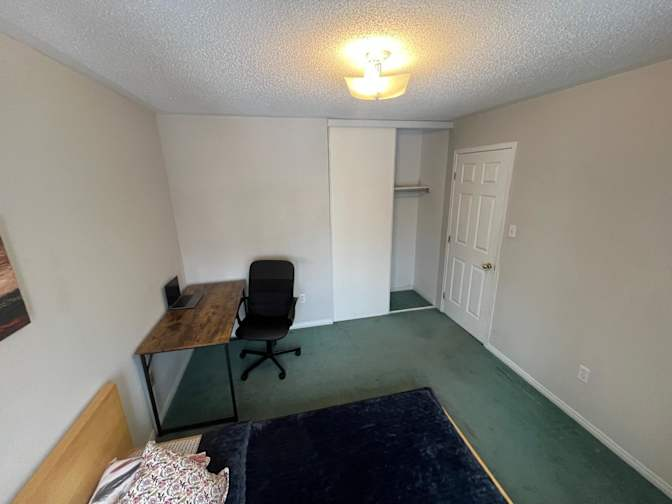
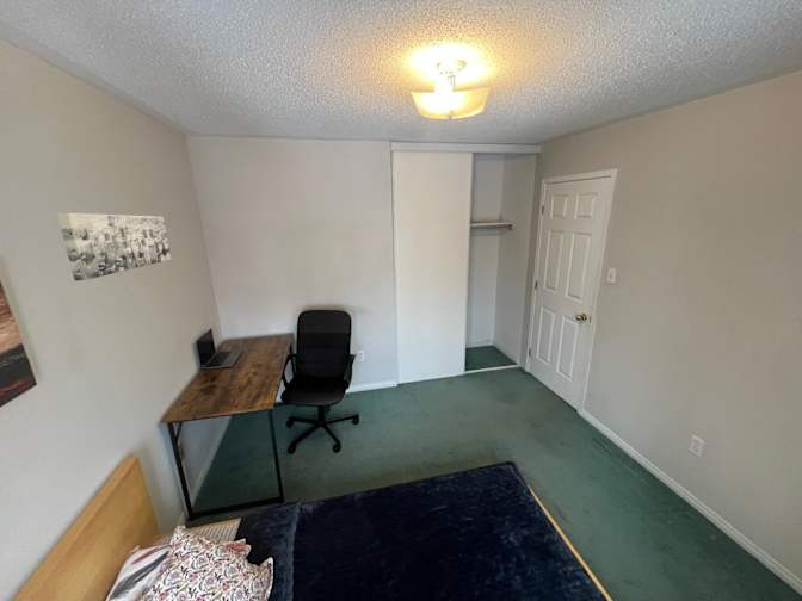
+ wall art (128, 241)
